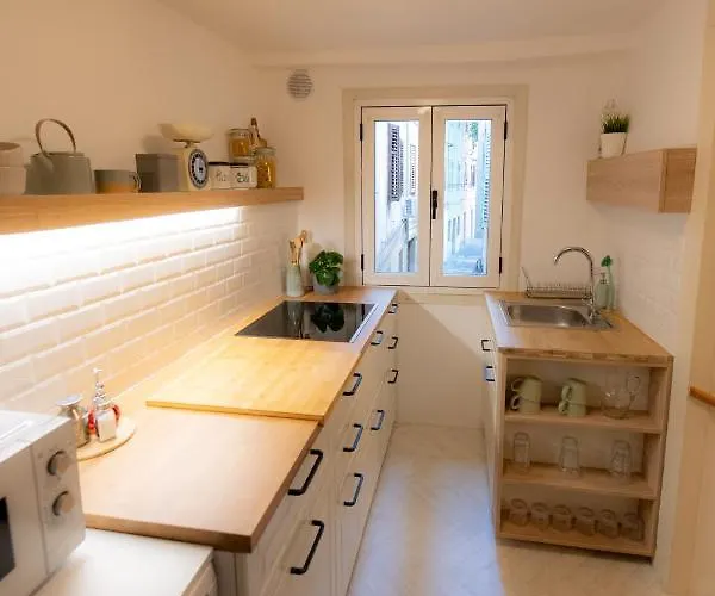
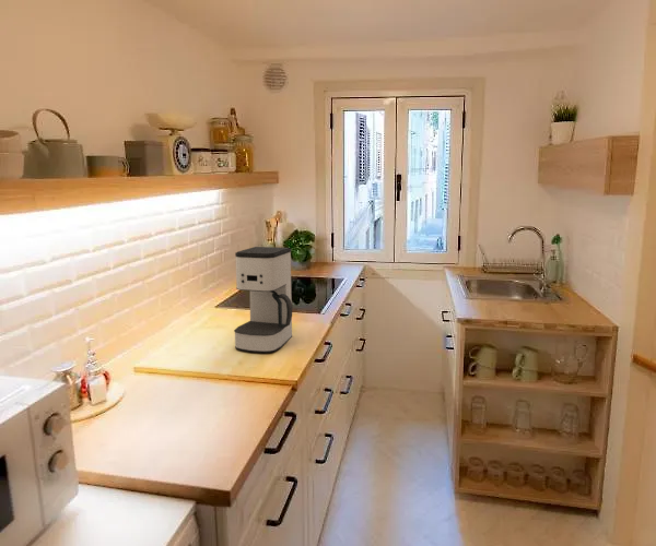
+ coffee maker (266, 297)
